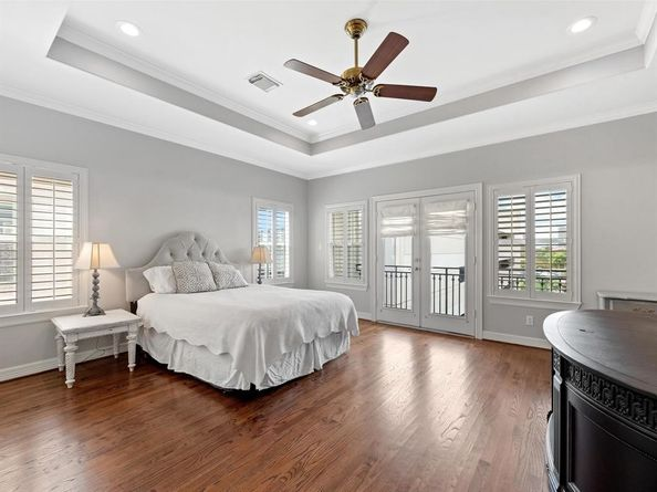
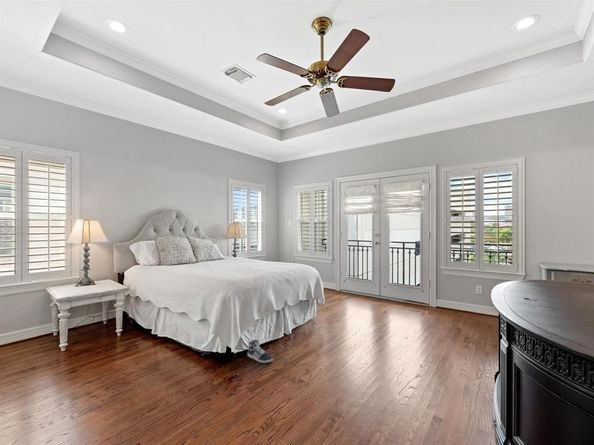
+ sneaker (259, 350)
